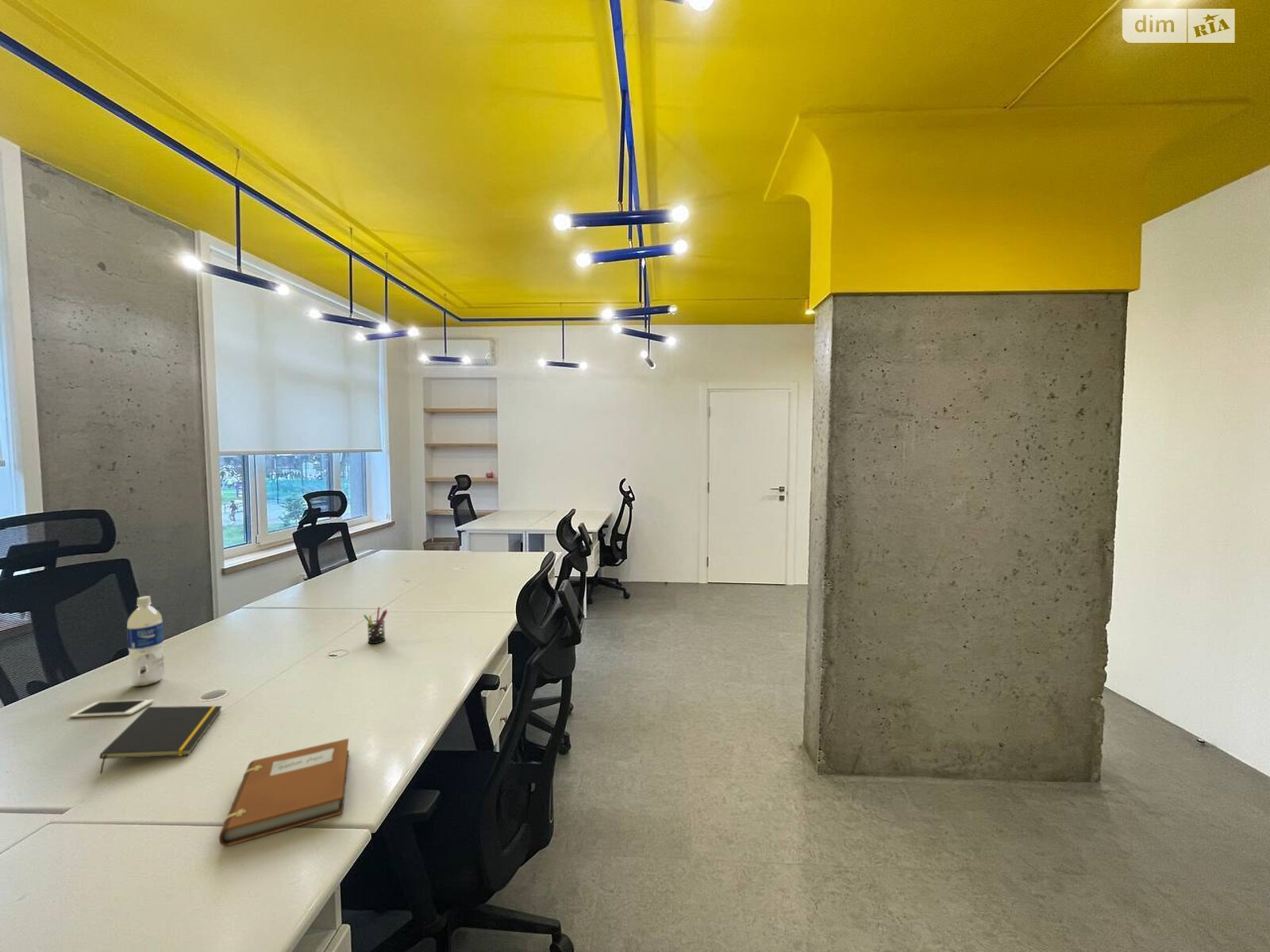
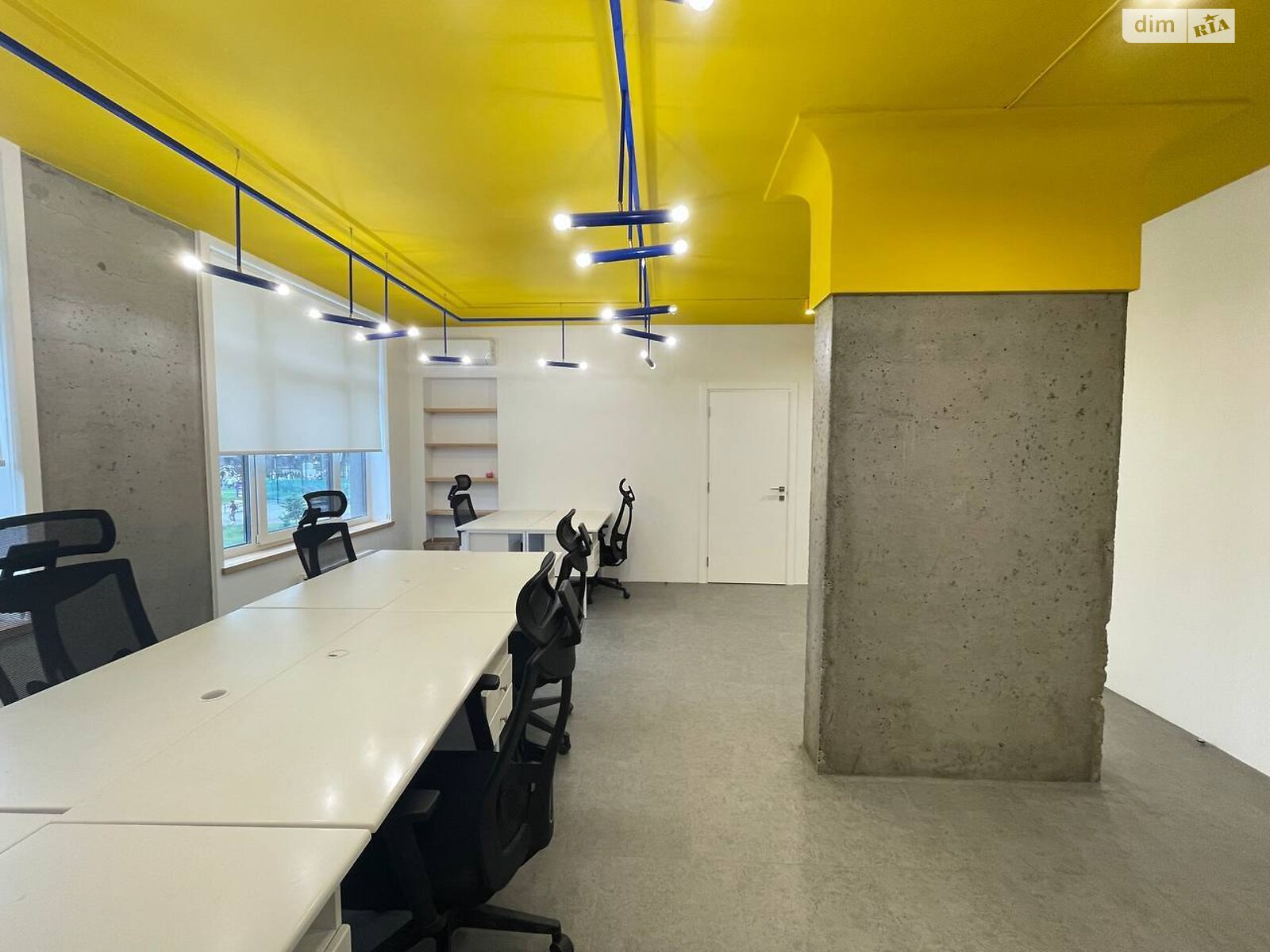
- notebook (293, 784)
- water bottle (145, 639)
- notepad (167, 729)
- pen holder (374, 624)
- cell phone (113, 708)
